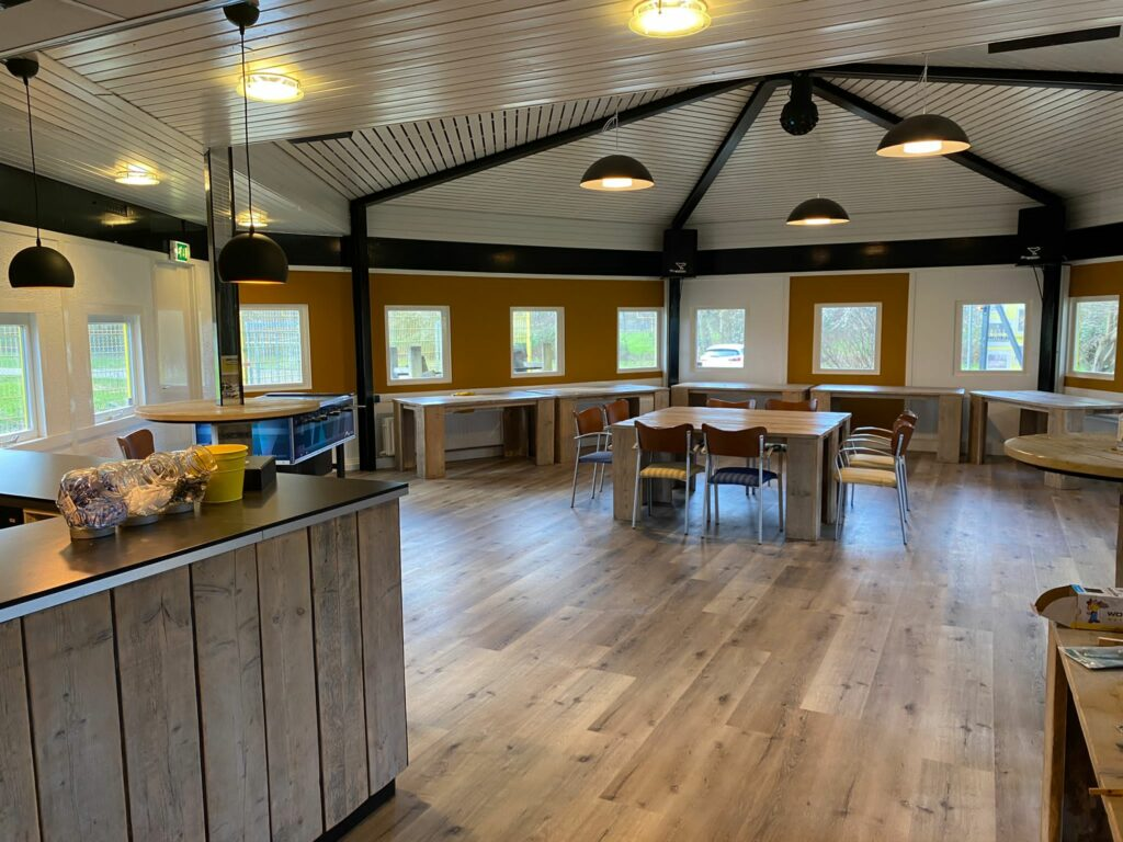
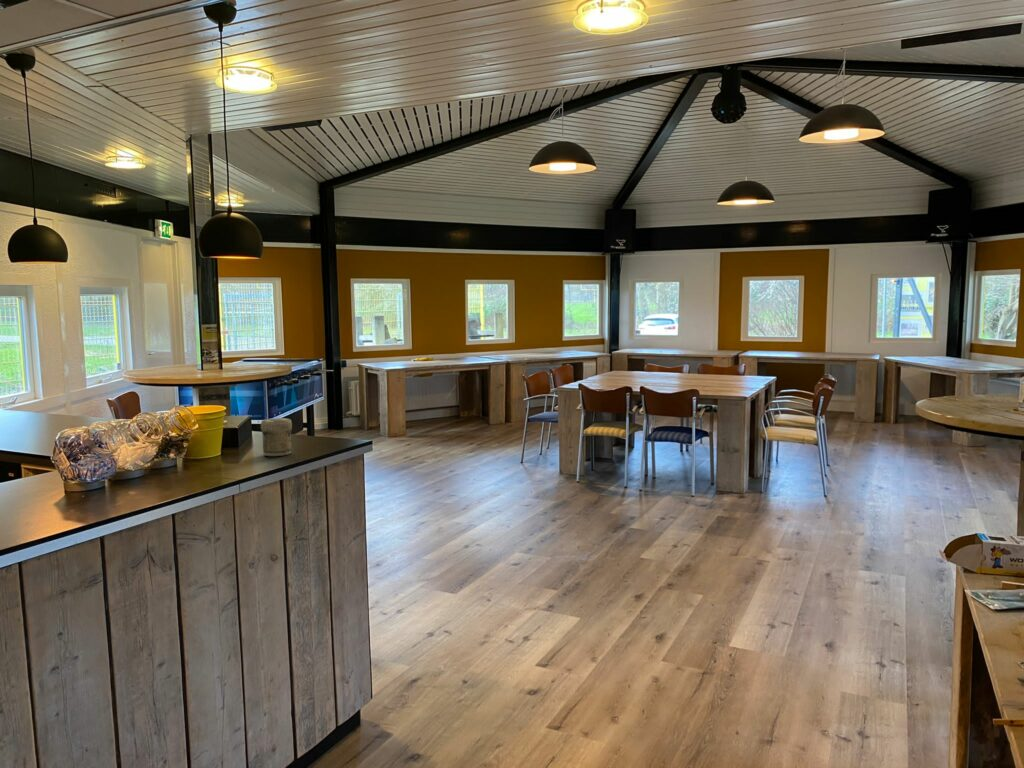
+ jar (276, 436)
